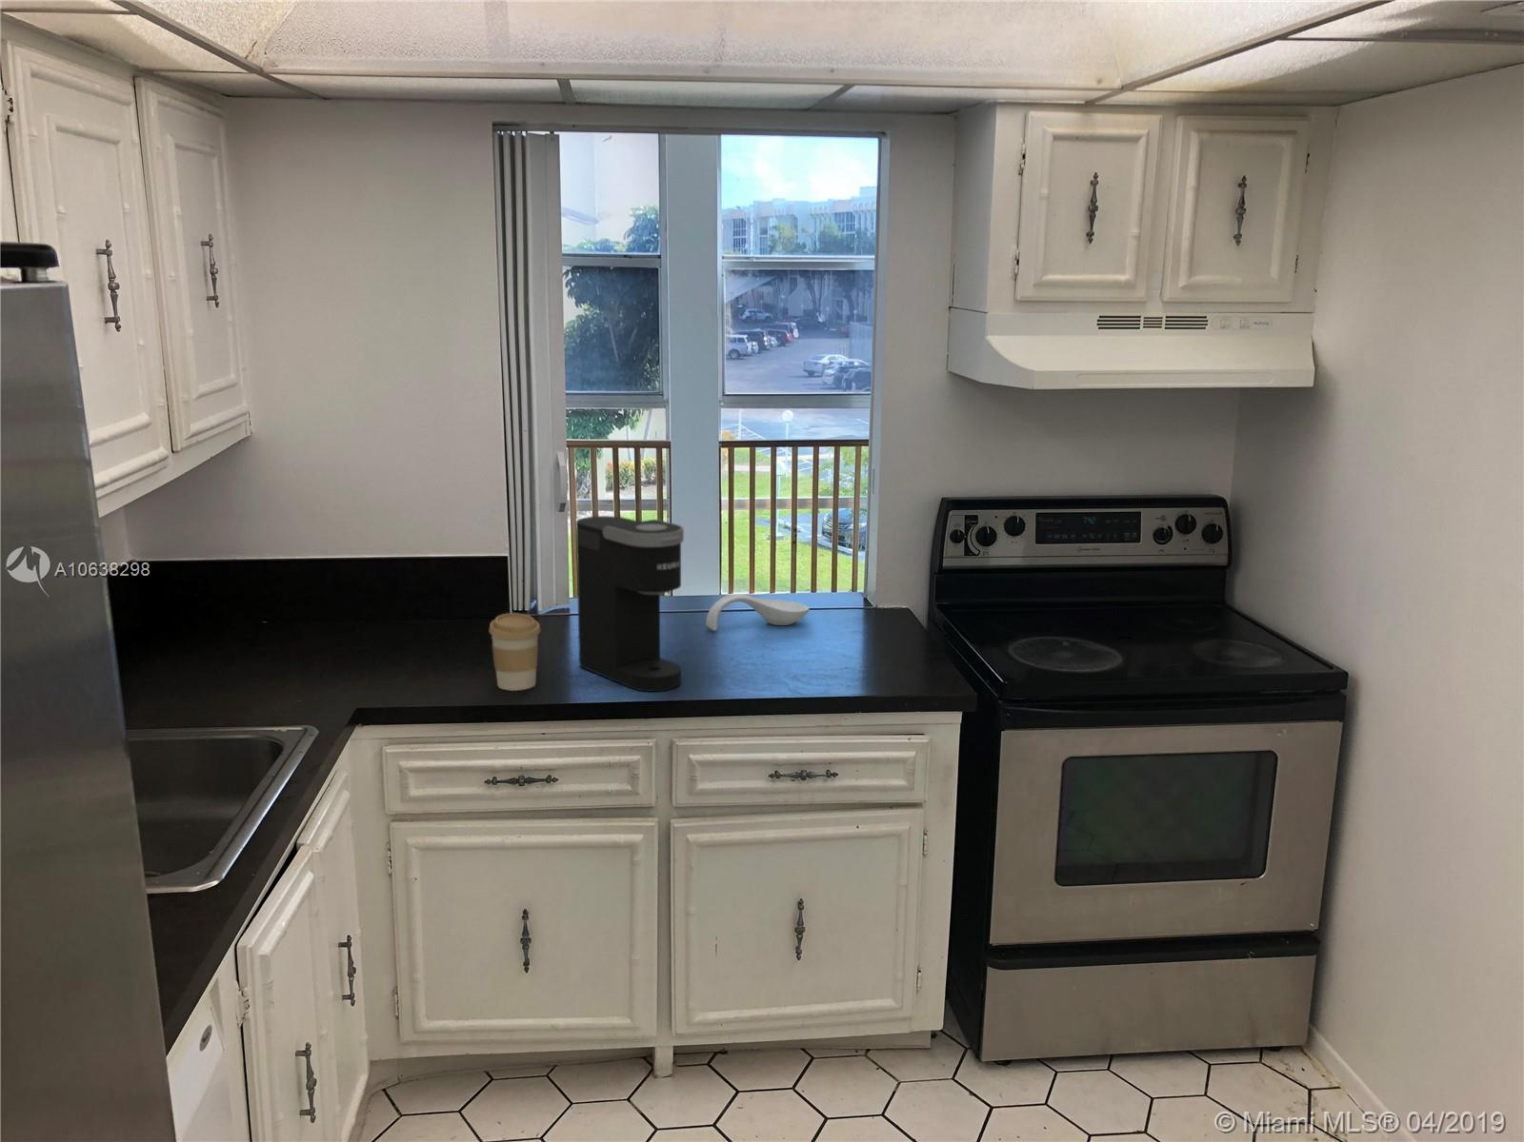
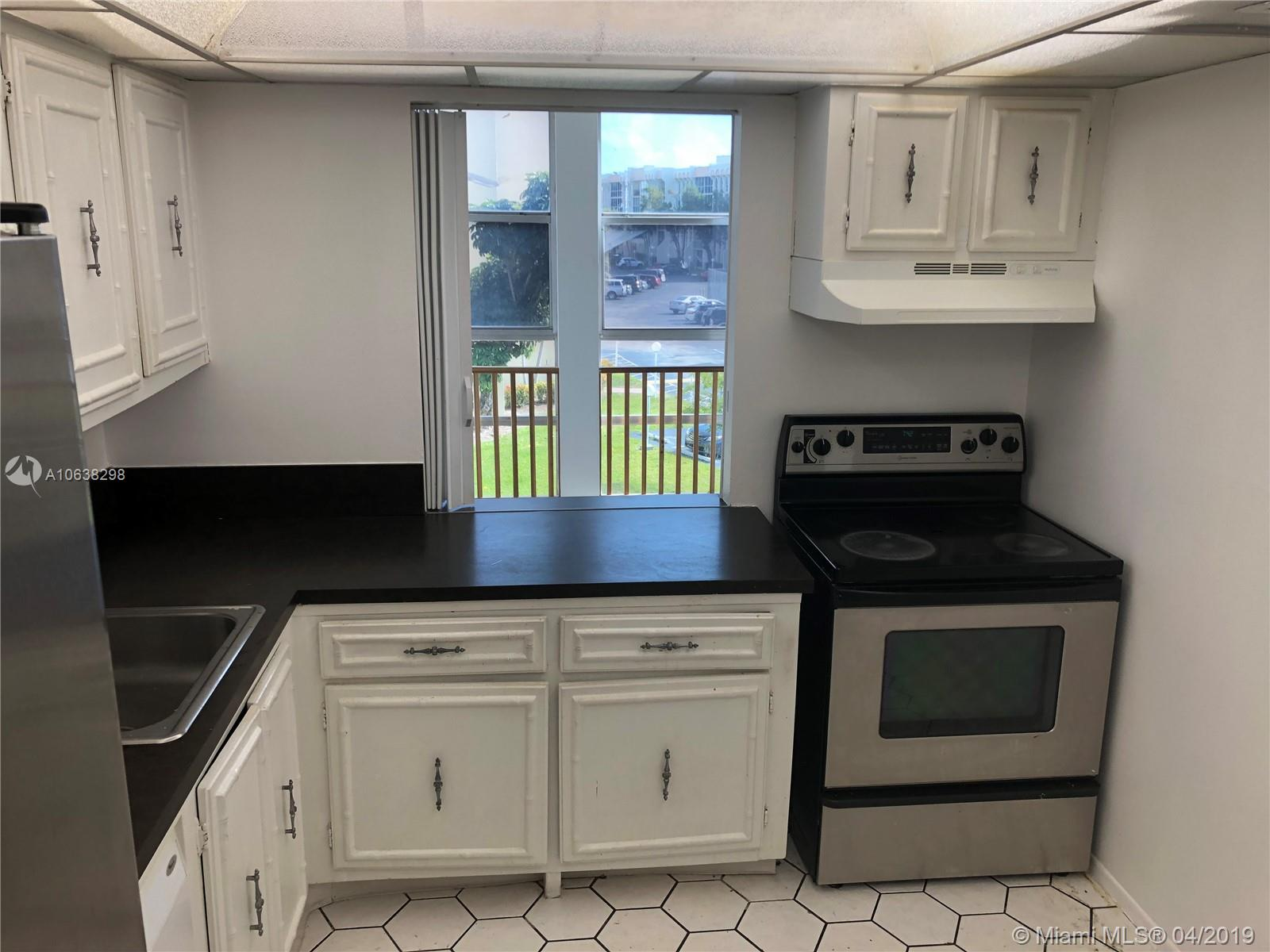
- coffee maker (629, 597)
- spoon rest (758, 609)
- coffee cup (515, 651)
